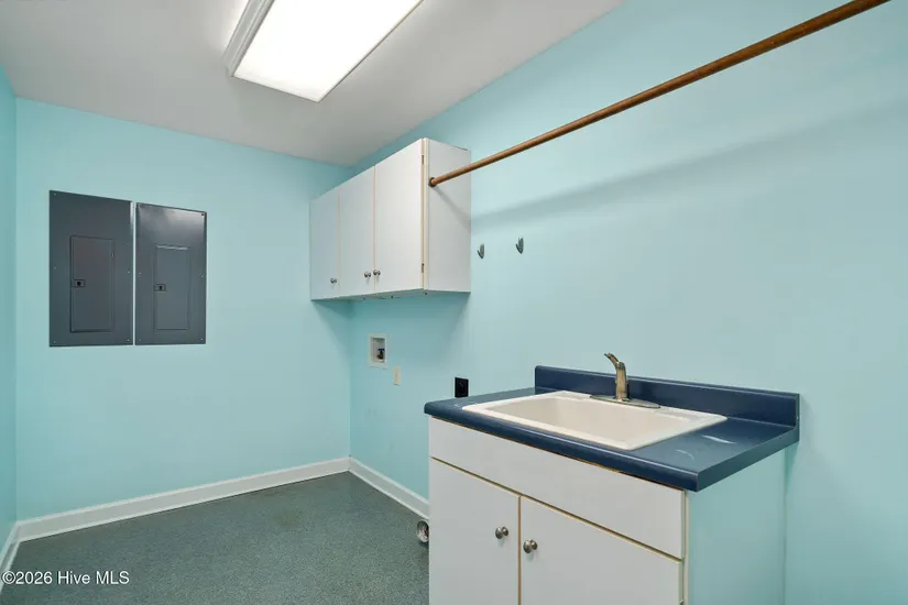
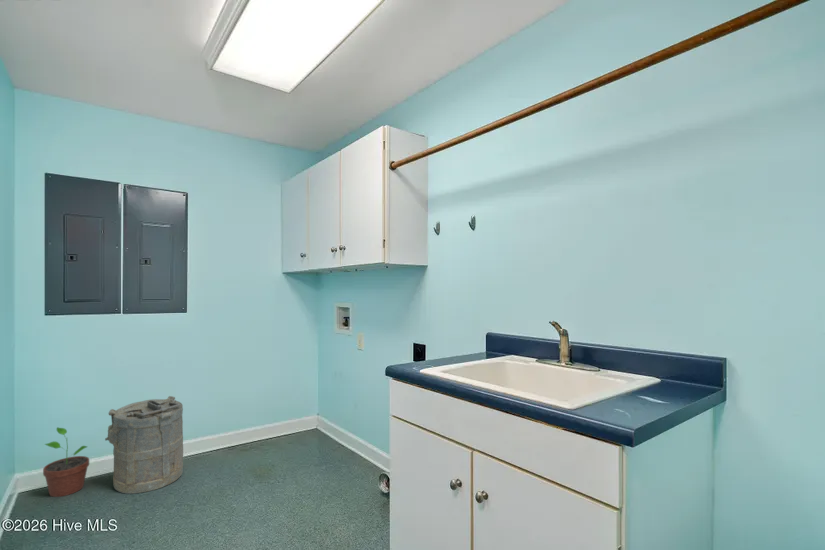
+ potted plant (66, 459)
+ laundry hamper (145, 440)
